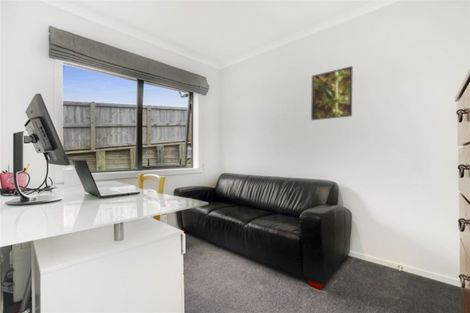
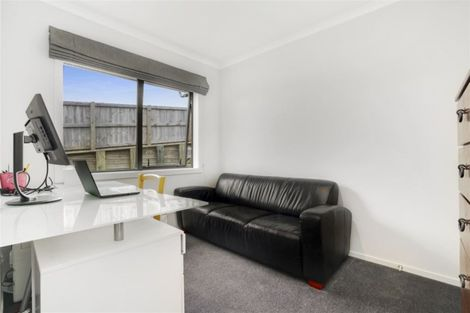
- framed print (330, 94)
